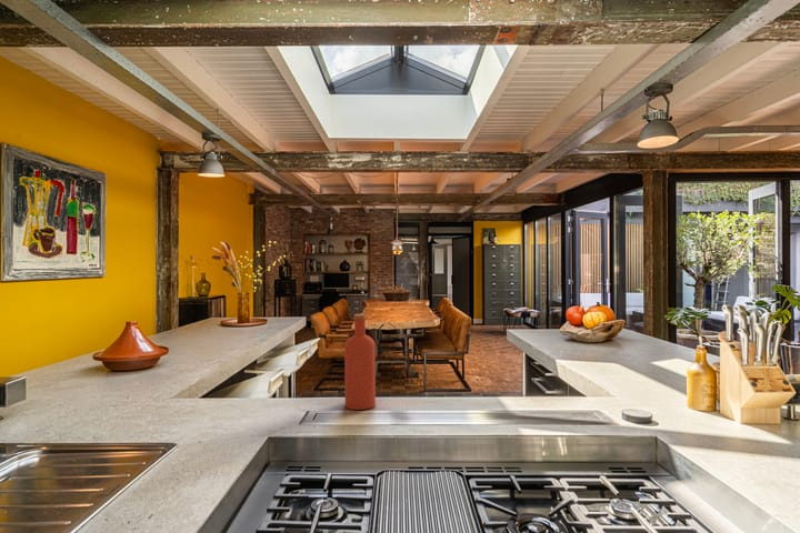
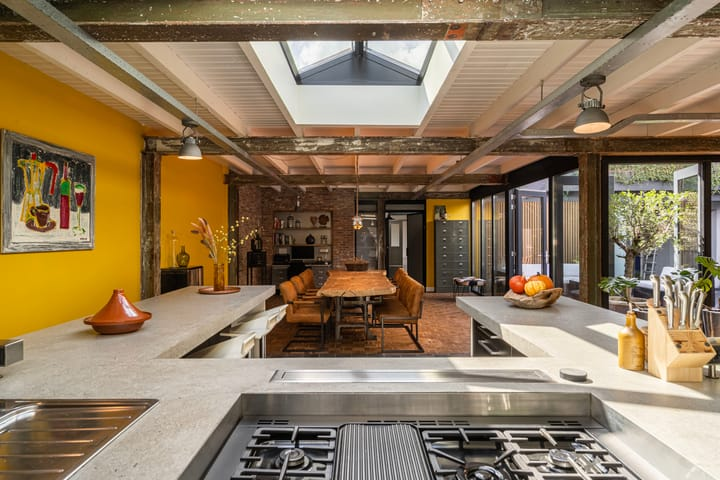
- bottle (360, 359)
